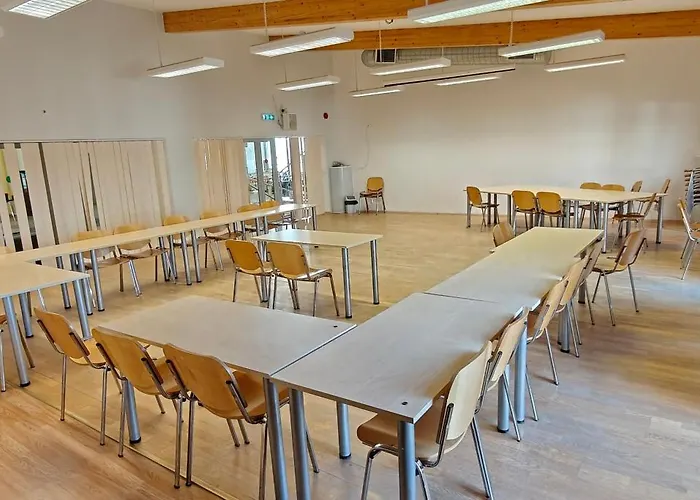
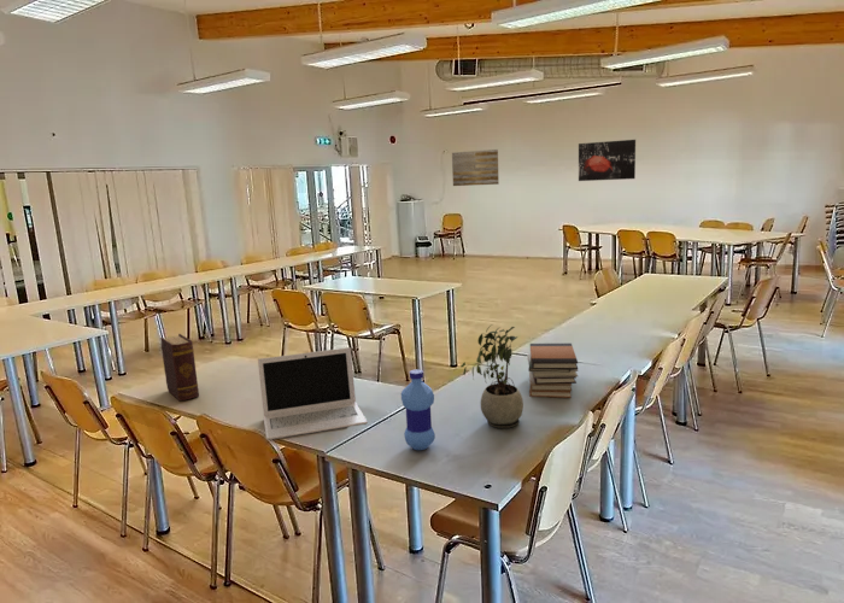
+ diary (180, 367)
+ wall art (605, 160)
+ laptop (311, 391)
+ water bottle (417, 409)
+ wall art (474, 168)
+ potted plant (493, 376)
+ book stack (551, 369)
